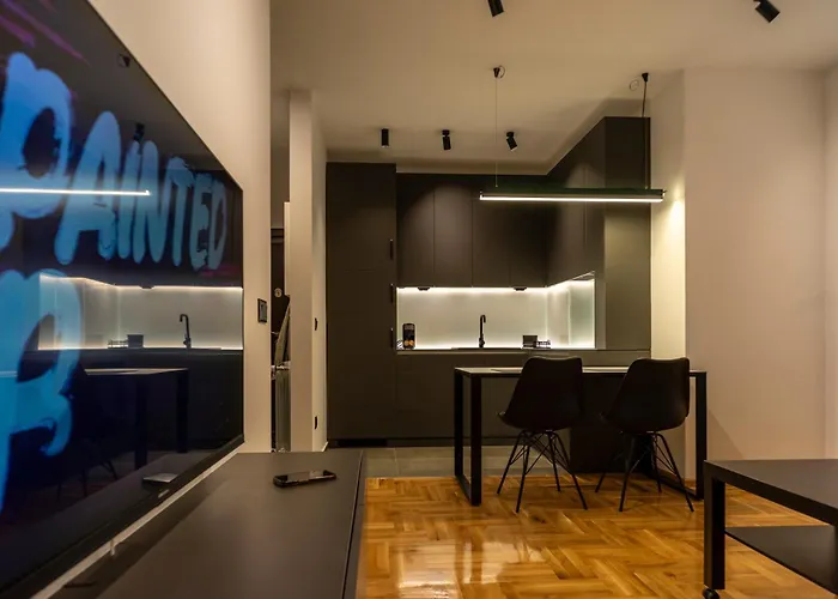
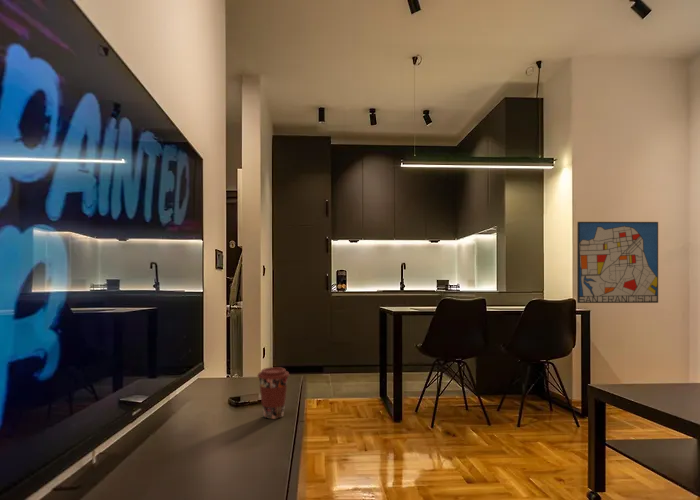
+ wall art (617, 262)
+ coffee cup (273, 392)
